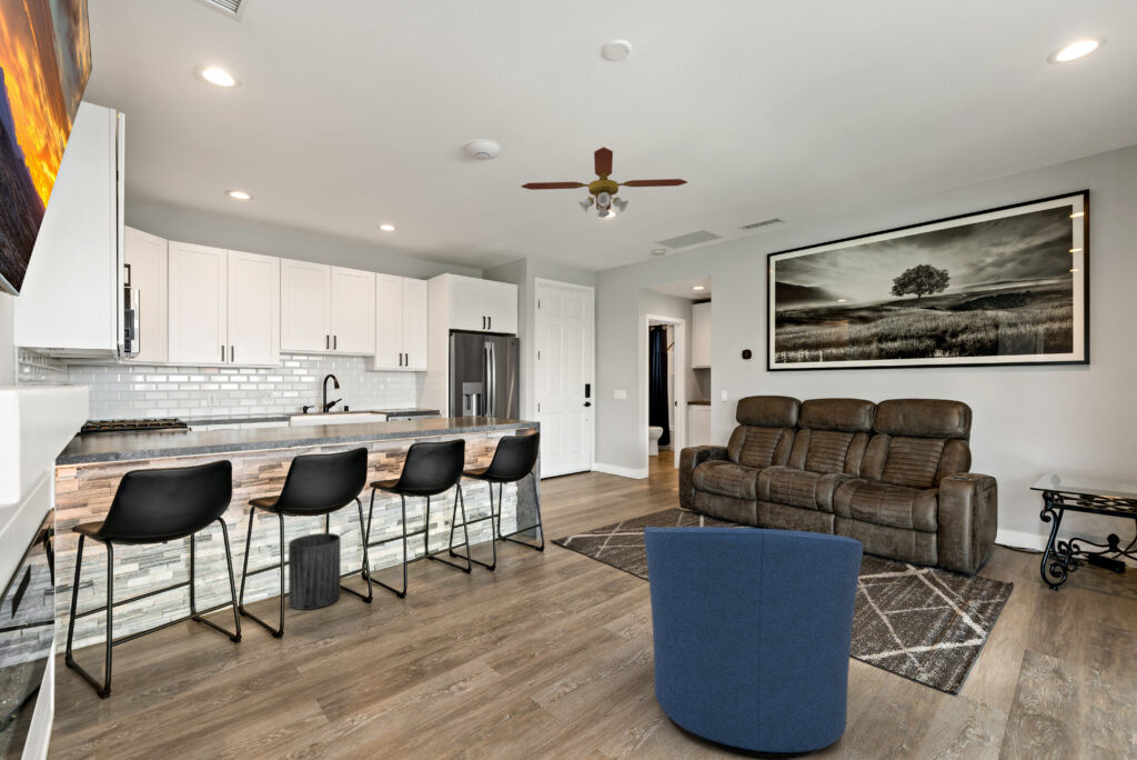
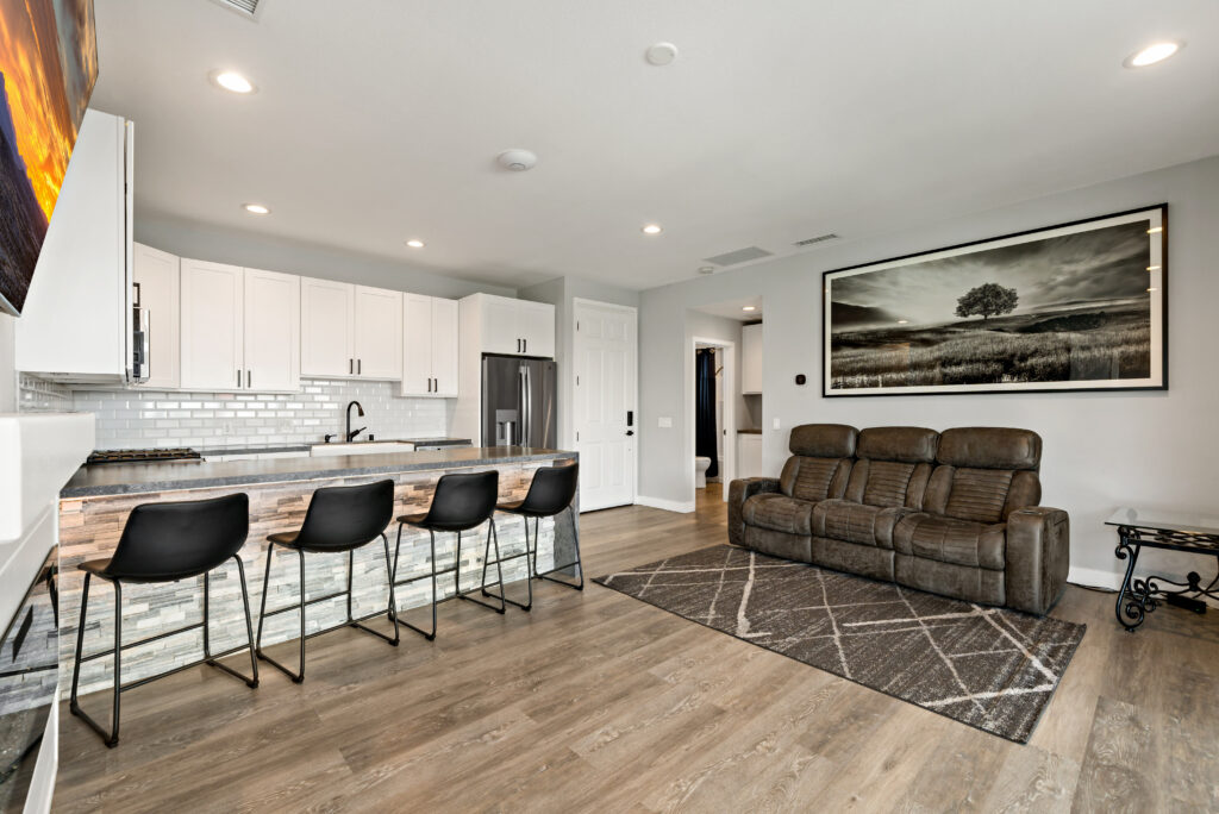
- armchair (745, 607)
- ceiling fan (603, 189)
- trash can (314, 569)
